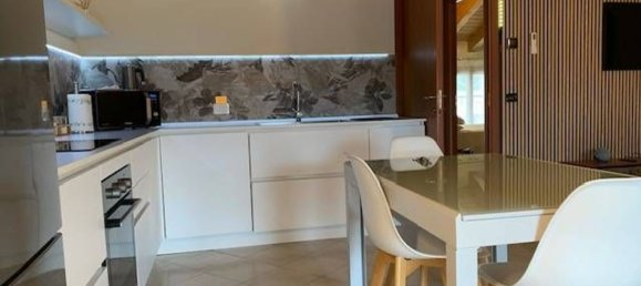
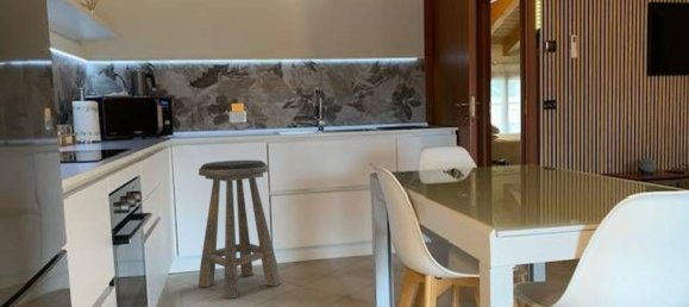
+ stool (238, 224)
